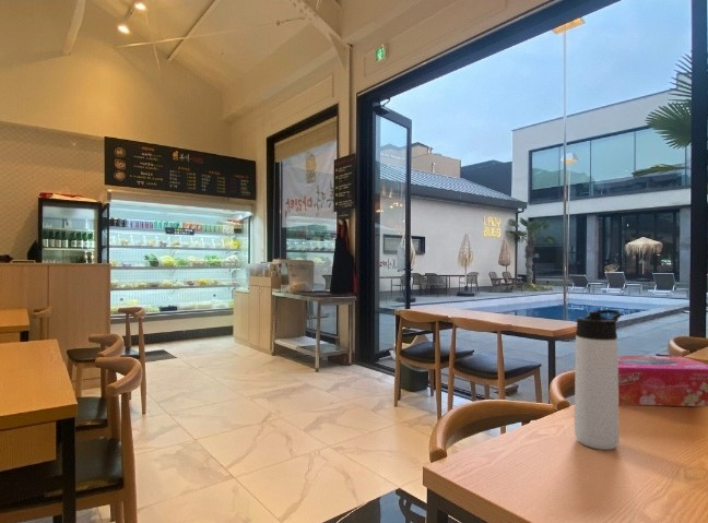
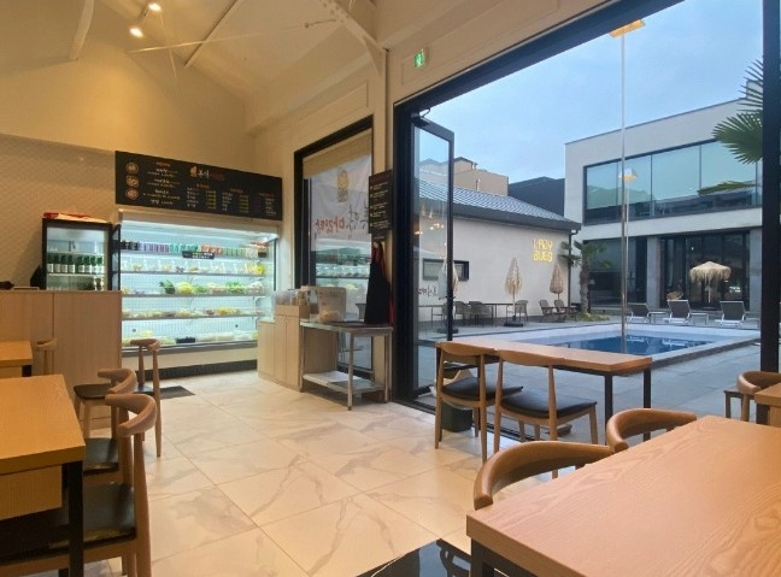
- thermos bottle (600, 376)
- tissue box (647, 379)
